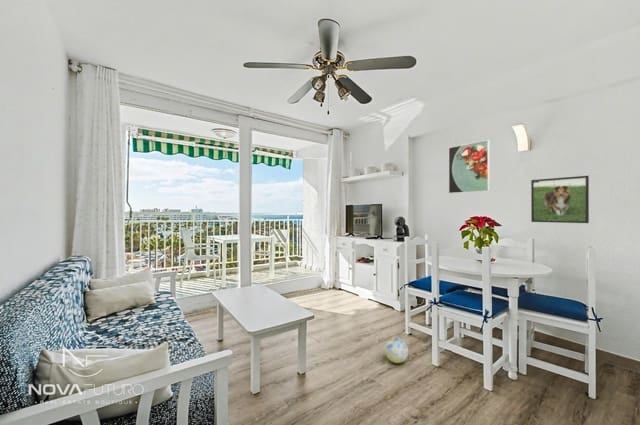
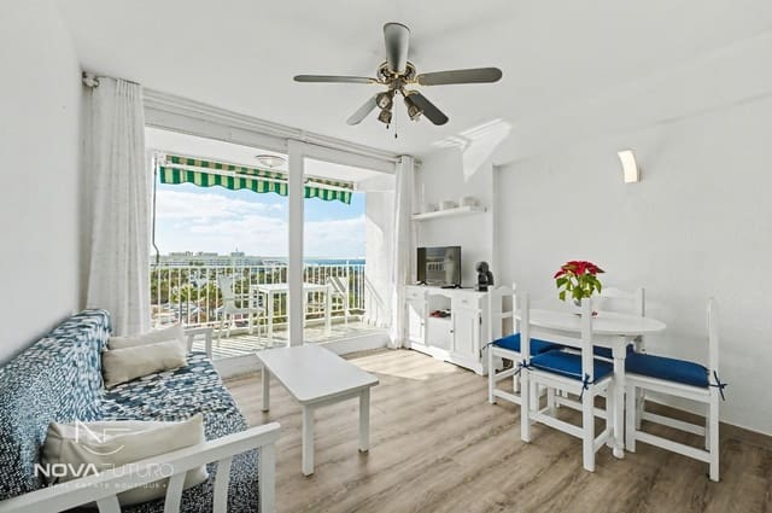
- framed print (467, 168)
- ball (396, 350)
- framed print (558, 200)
